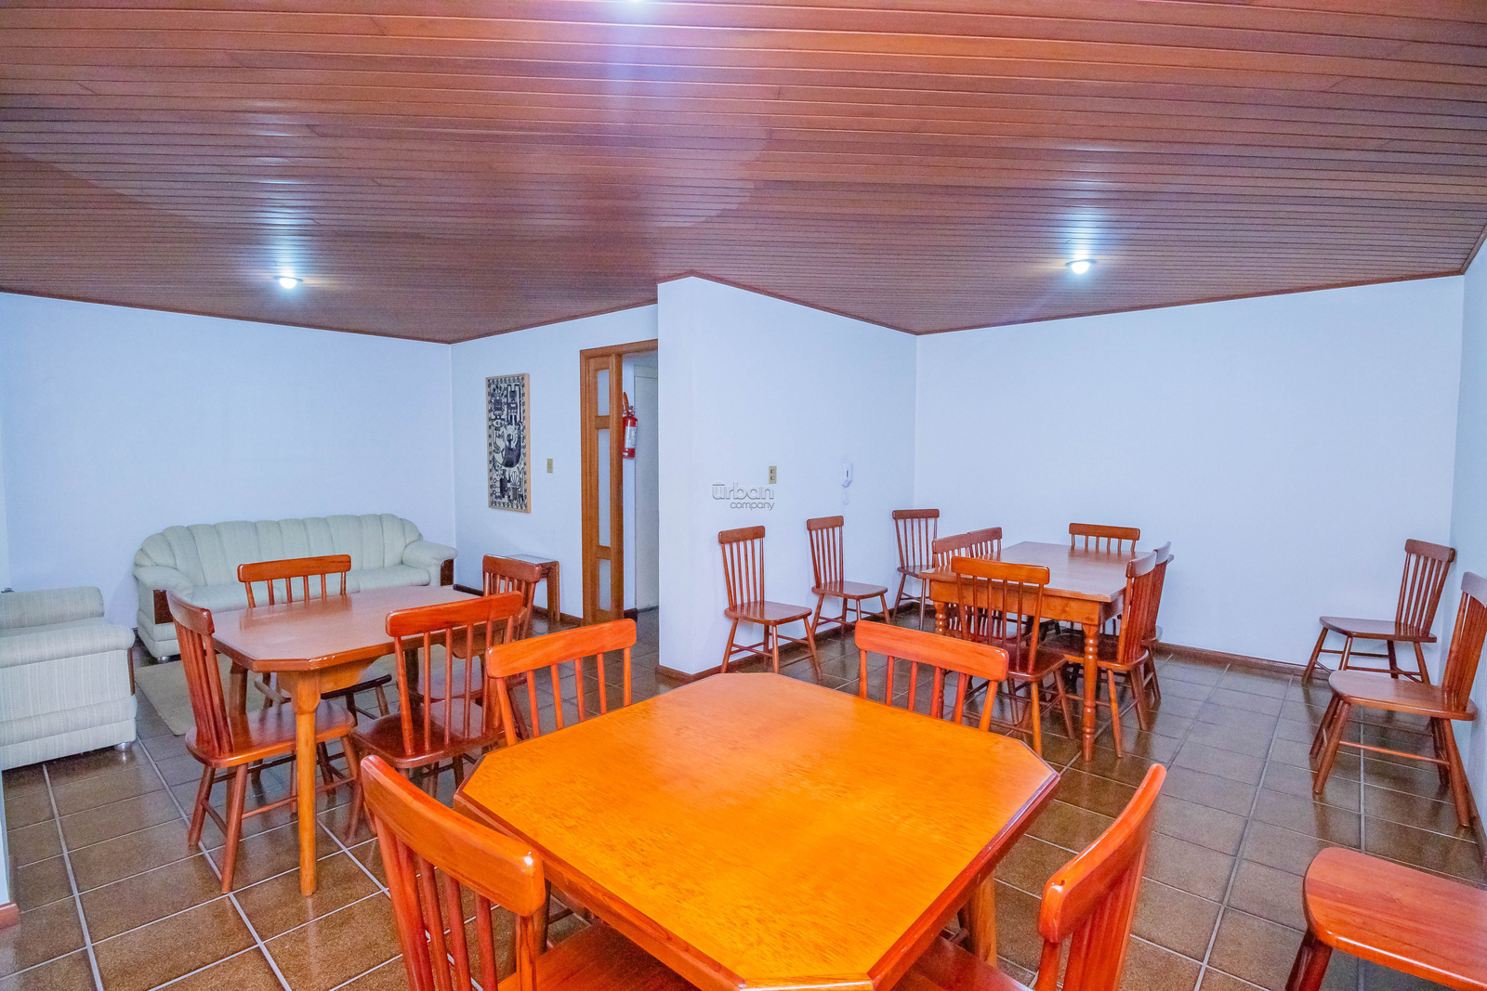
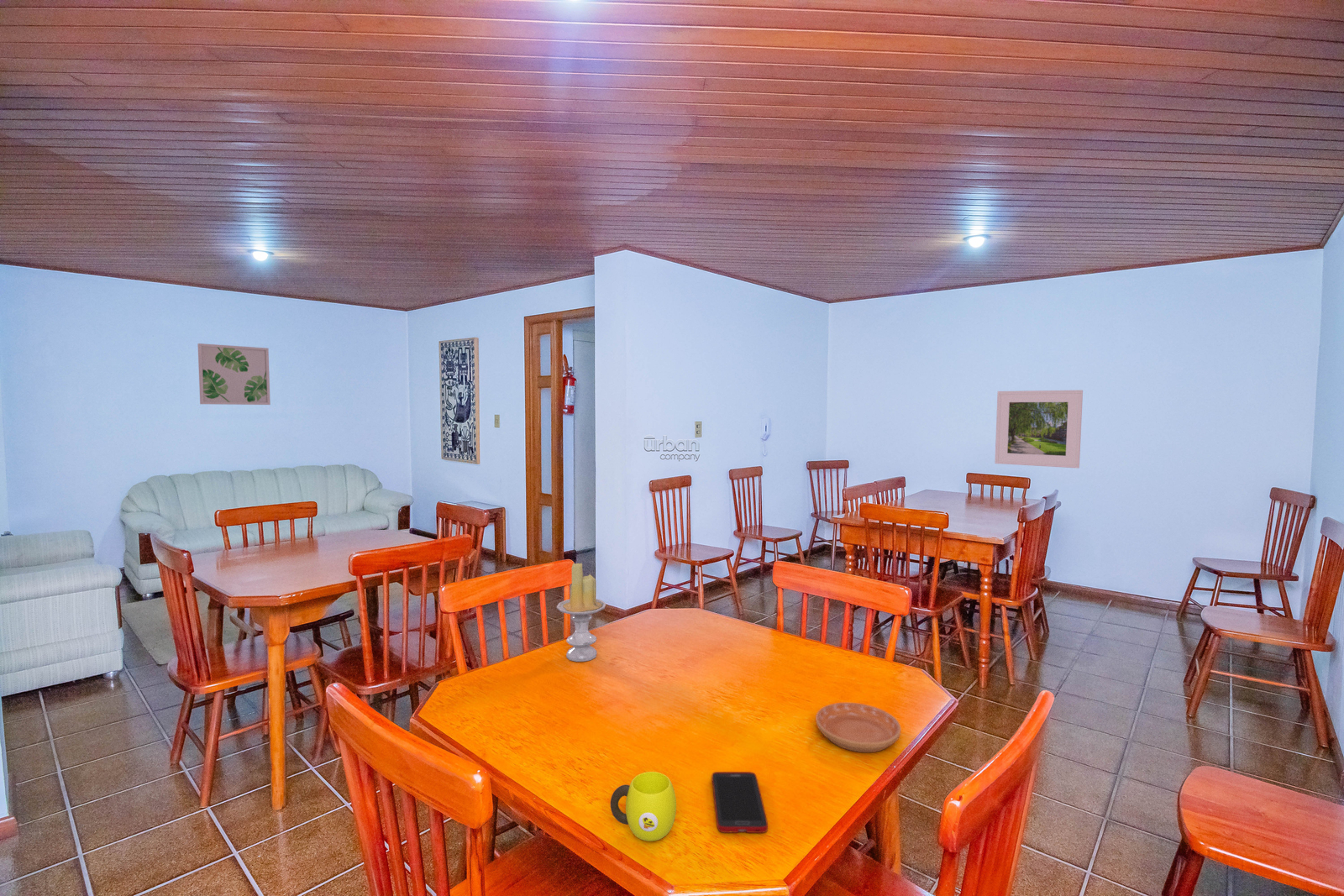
+ cell phone (738, 800)
+ saucer (857, 728)
+ candle (581, 608)
+ wall art (235, 375)
+ cup (643, 807)
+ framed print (1037, 428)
